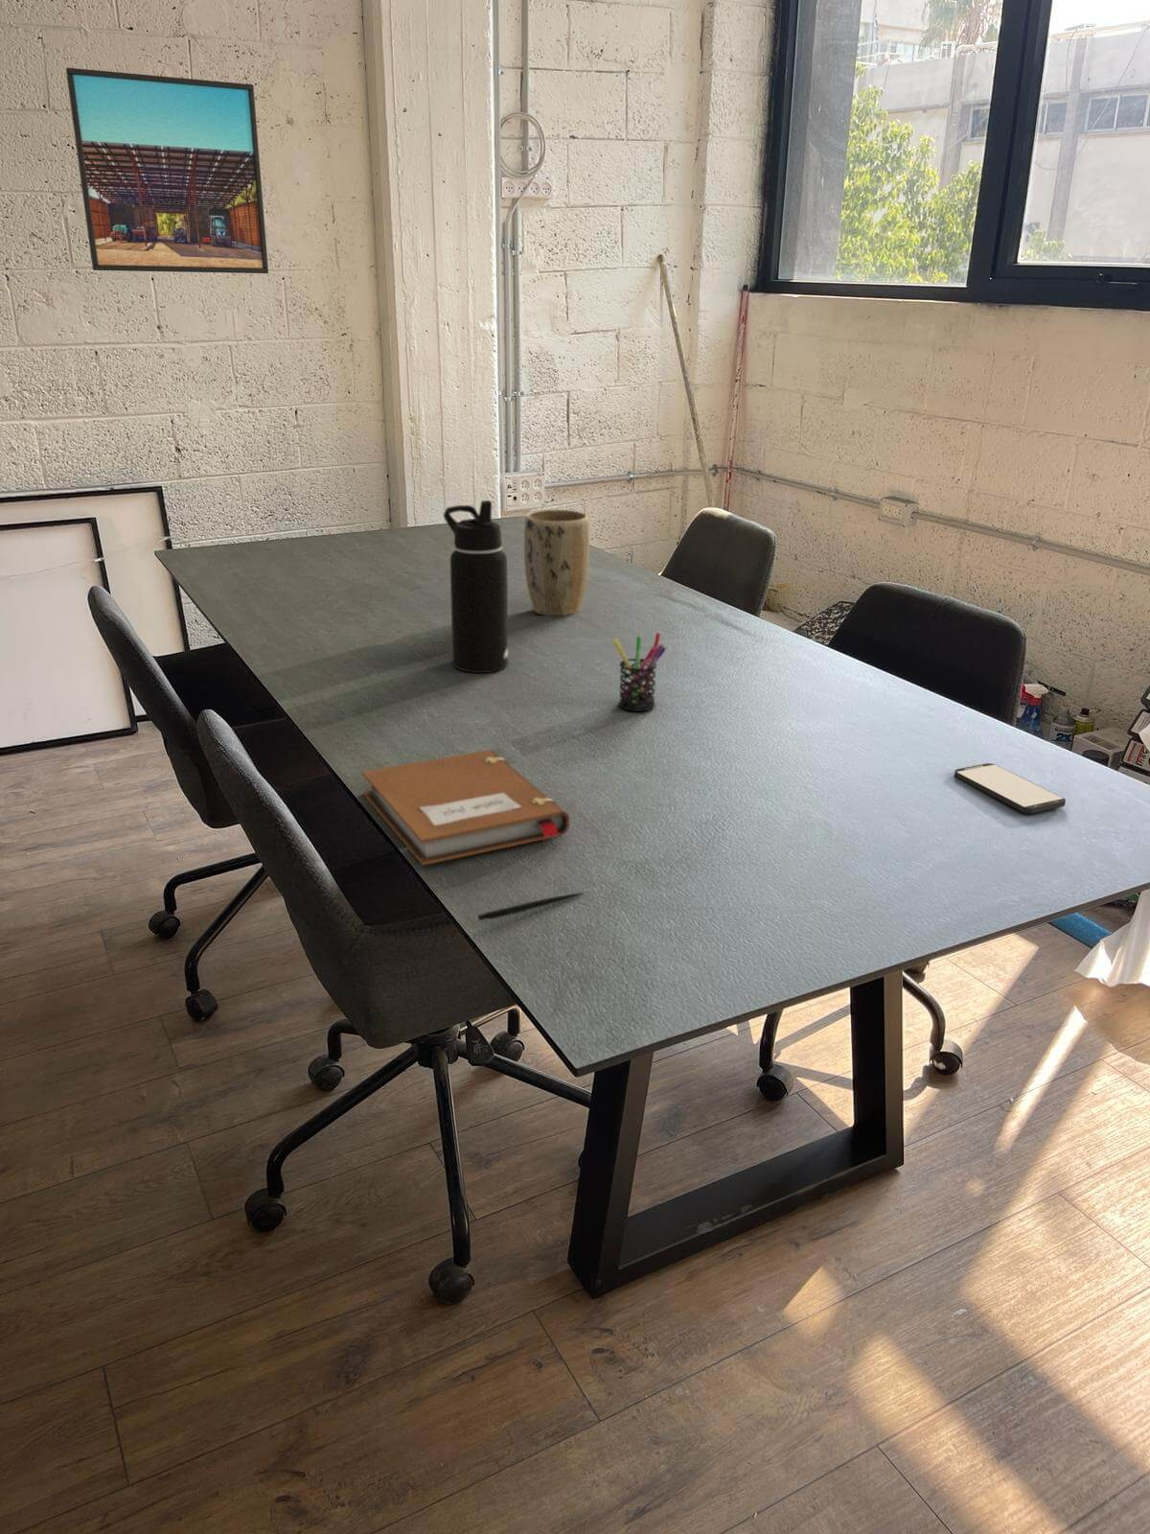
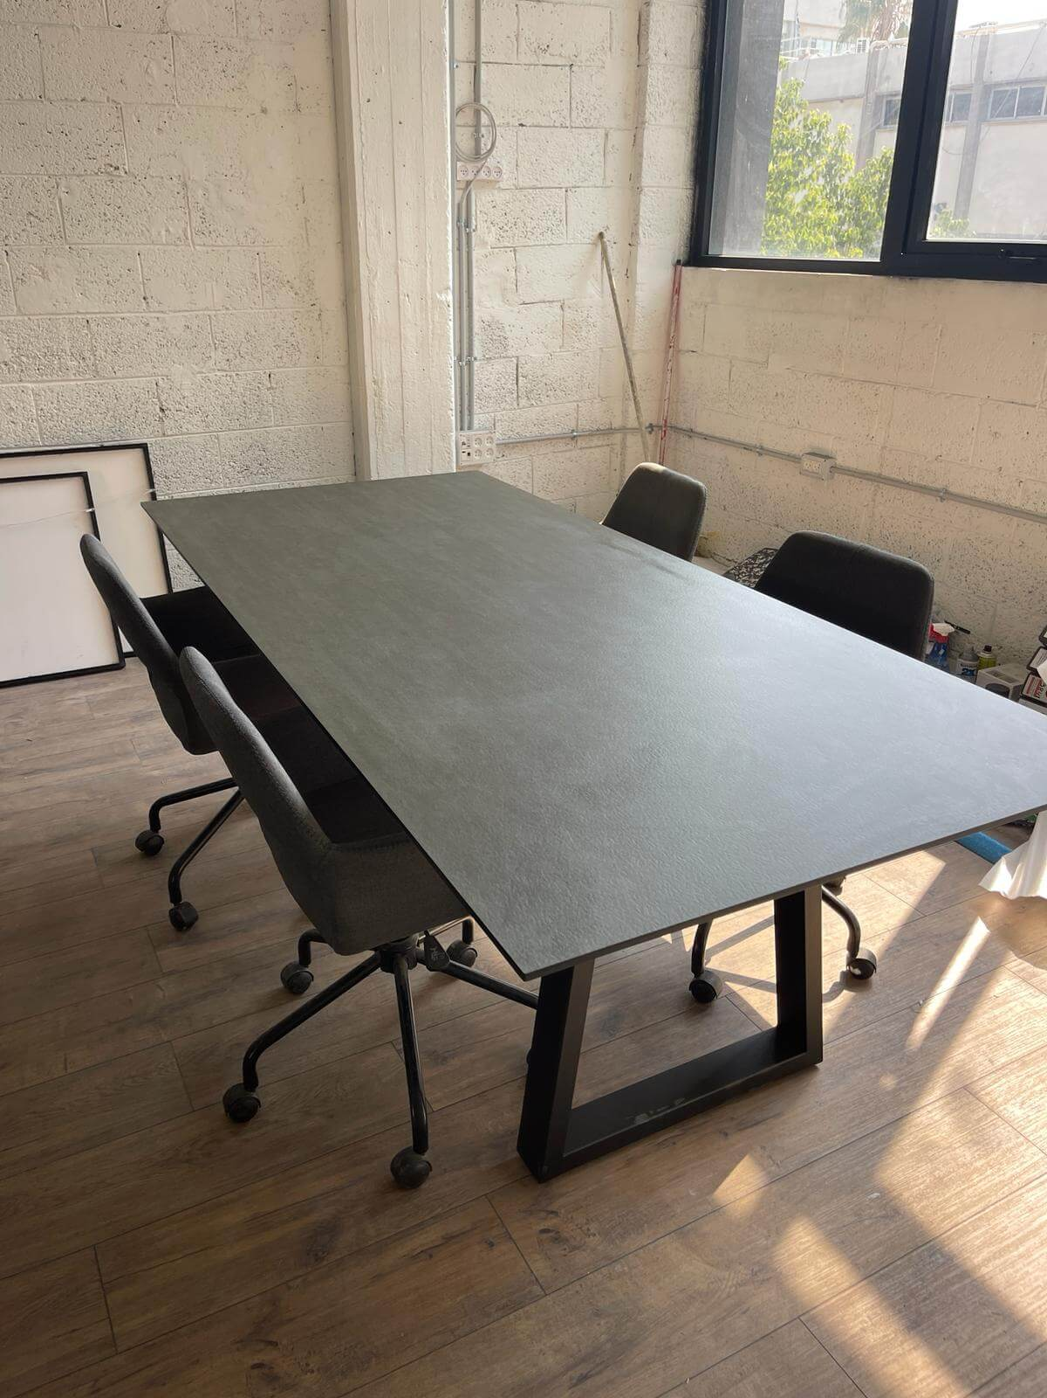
- plant pot (556, 563)
- smartphone (1009, 788)
- notebook (465, 803)
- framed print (173, 176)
- pen holder (639, 667)
- pen (533, 905)
- water bottle (475, 582)
